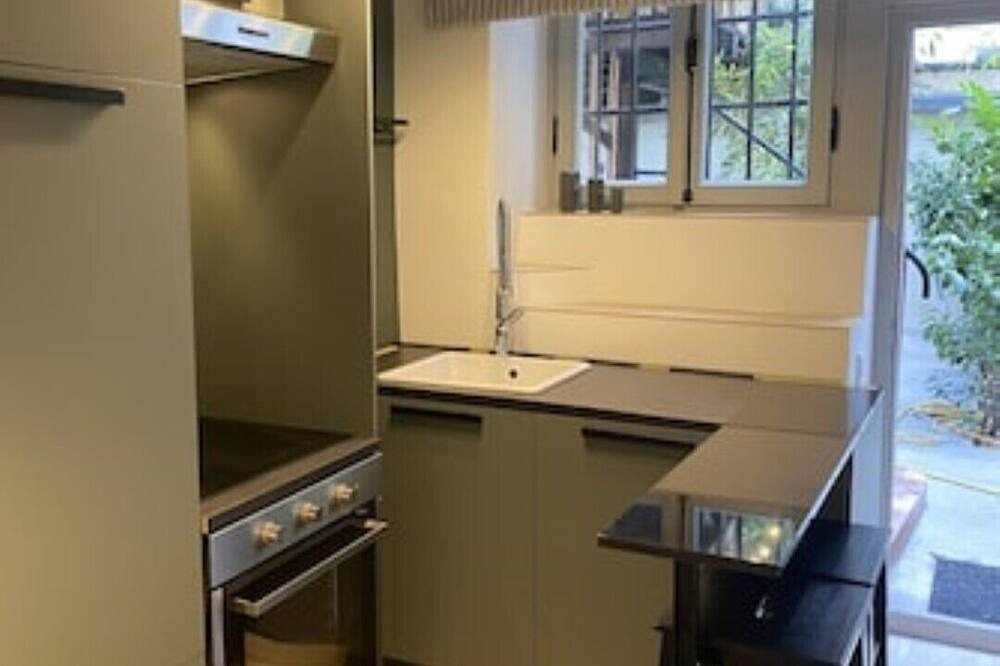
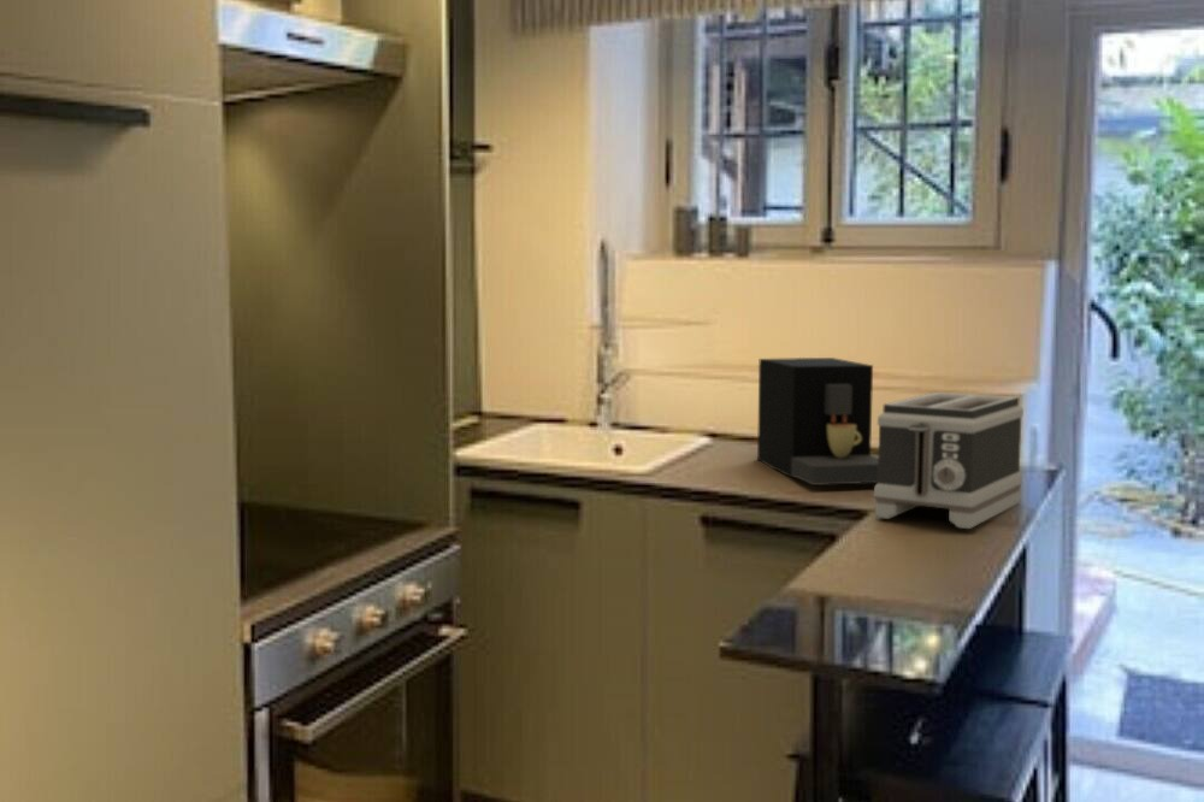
+ toaster (948, 456)
+ coffee maker (822, 418)
